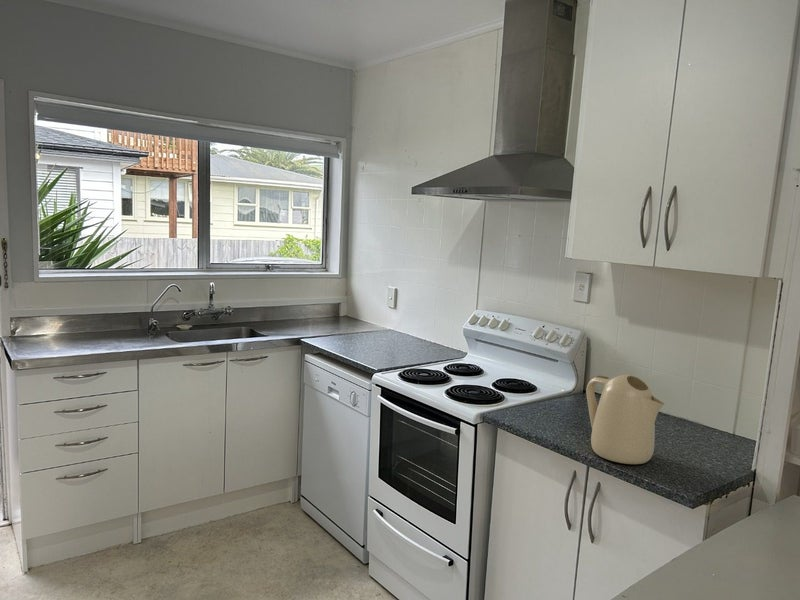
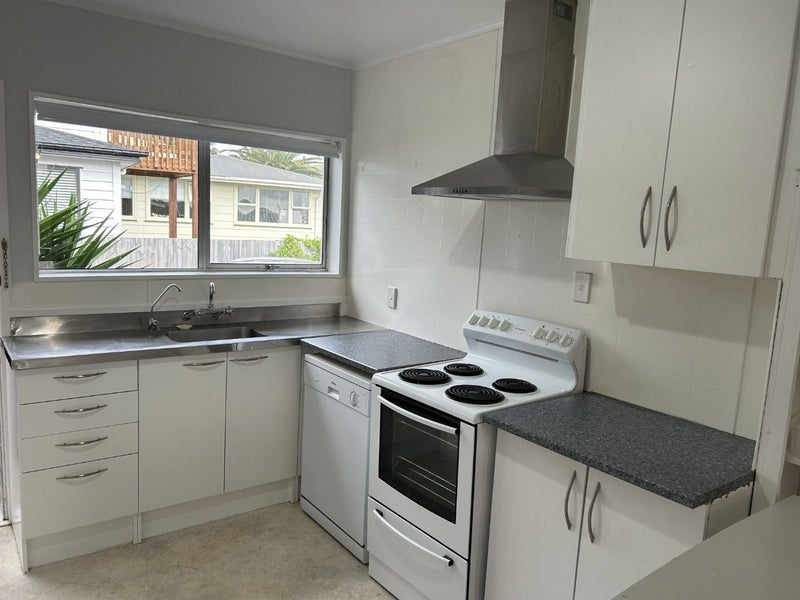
- kettle (621, 414)
